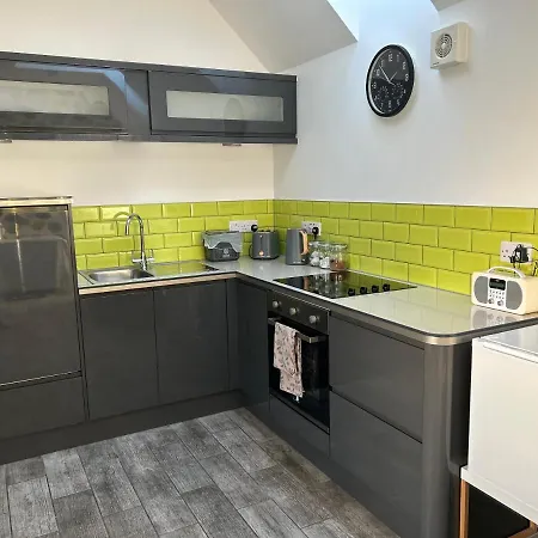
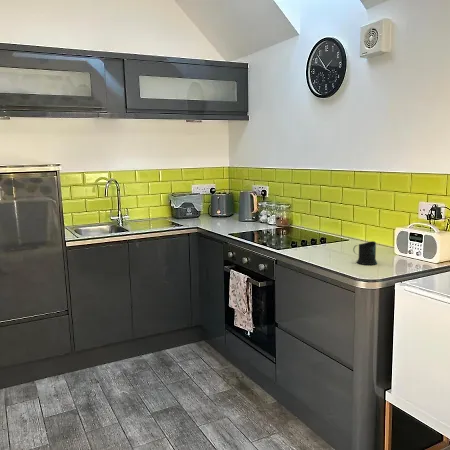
+ mug (364, 252)
